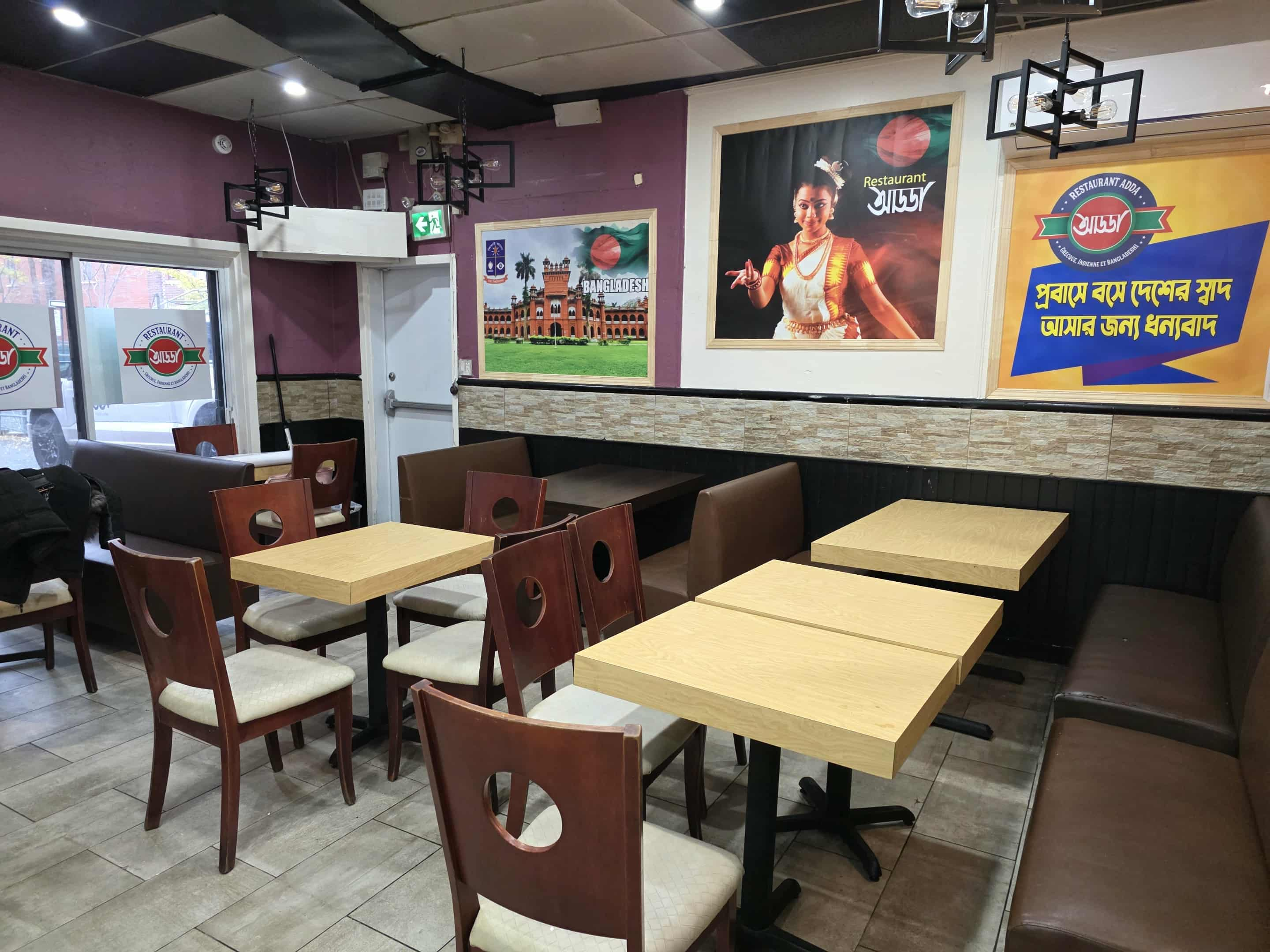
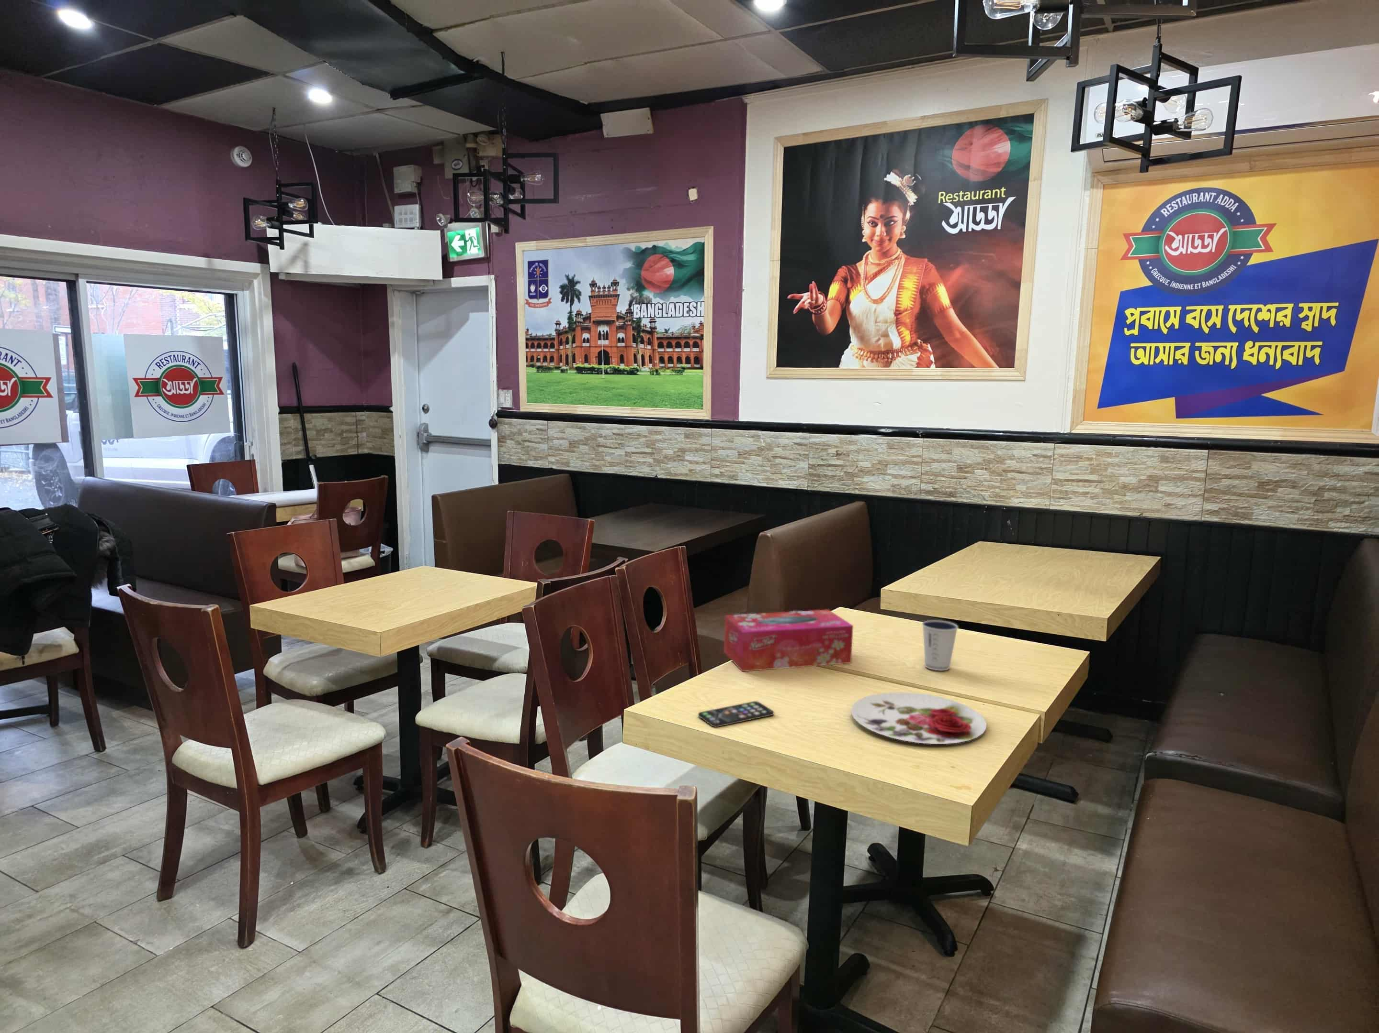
+ tissue box (787, 639)
+ plate (918, 715)
+ dixie cup (938, 646)
+ smartphone (736, 714)
